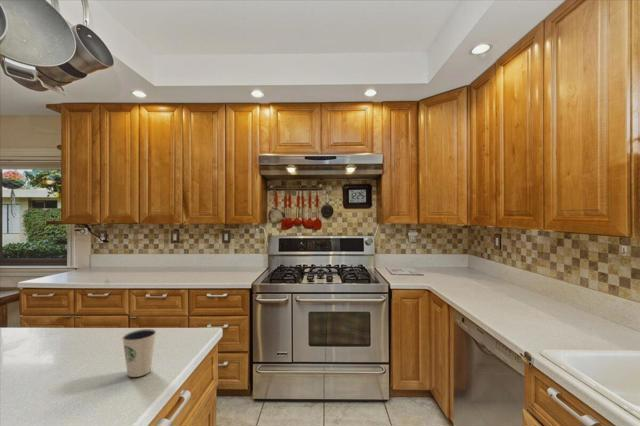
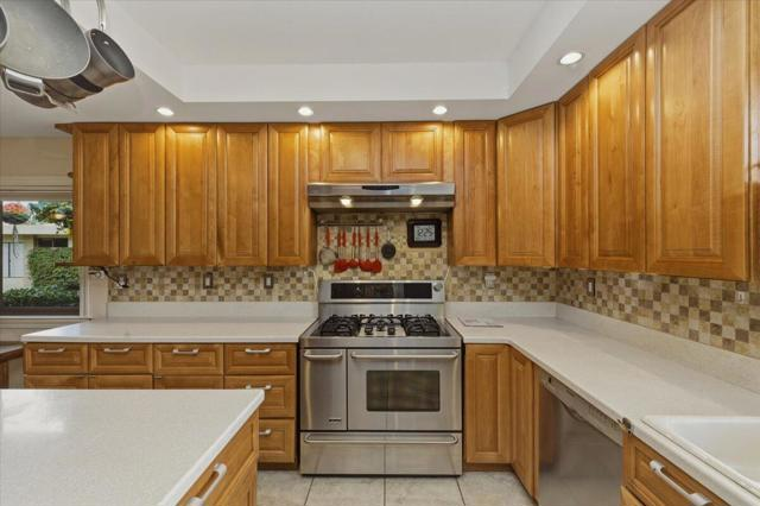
- dixie cup (139, 353)
